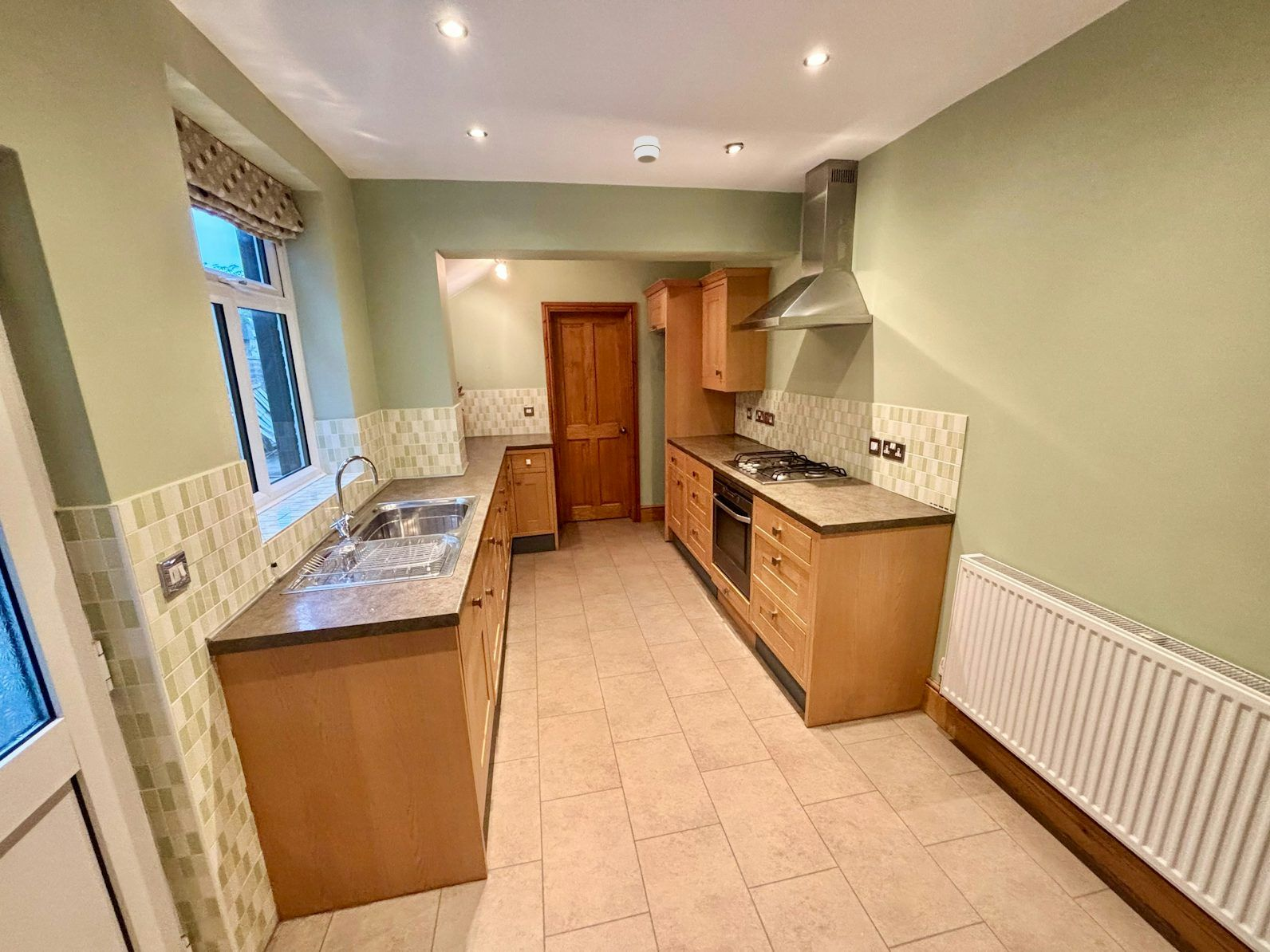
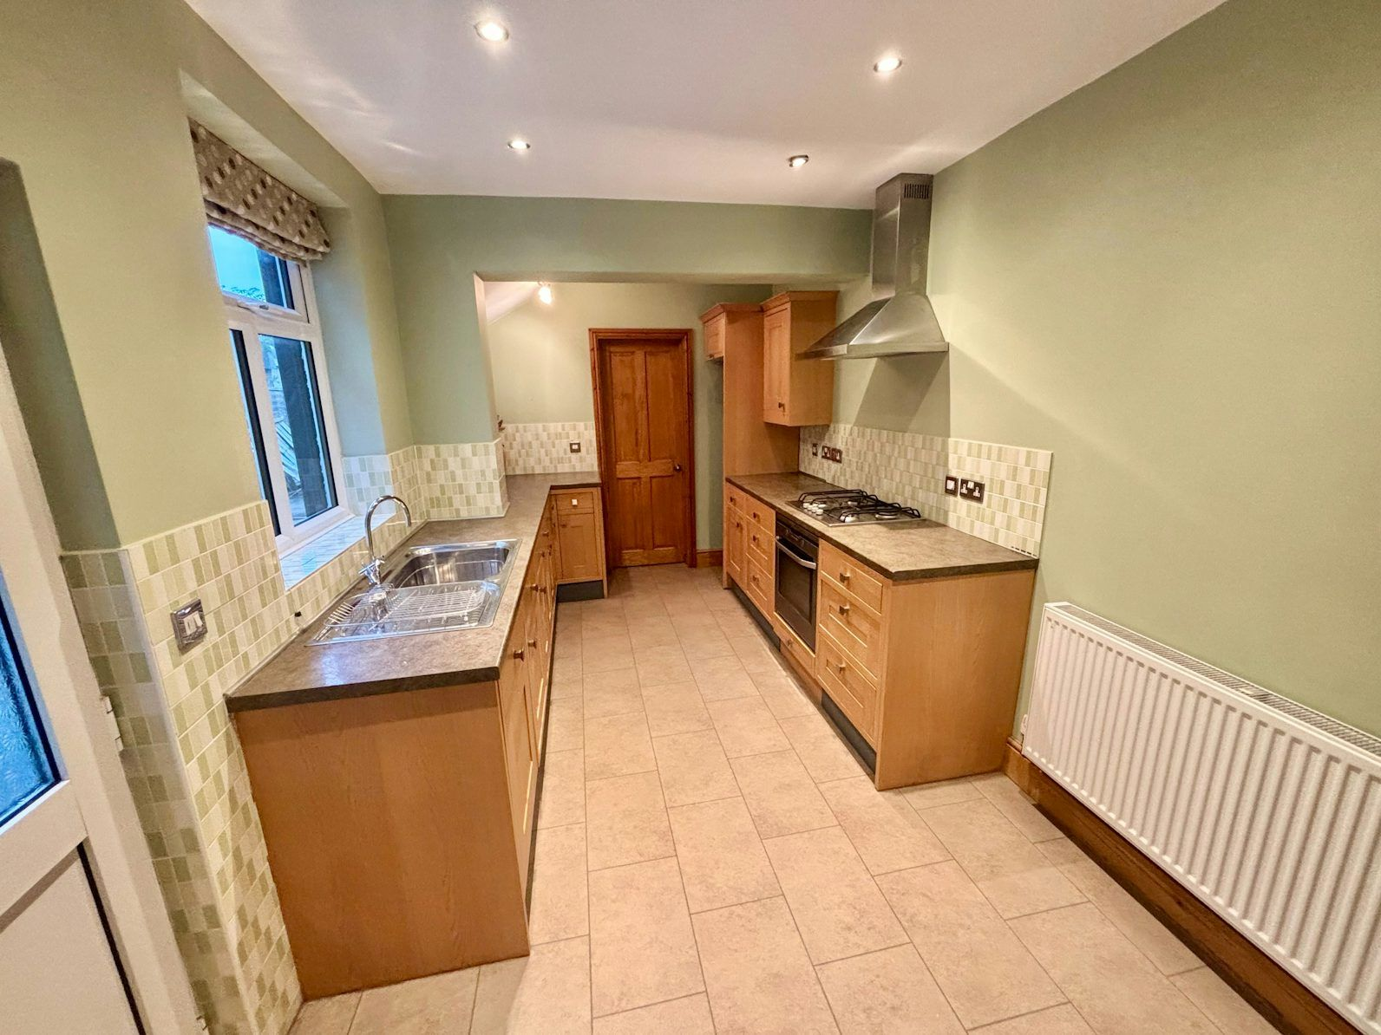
- smoke detector (646, 150)
